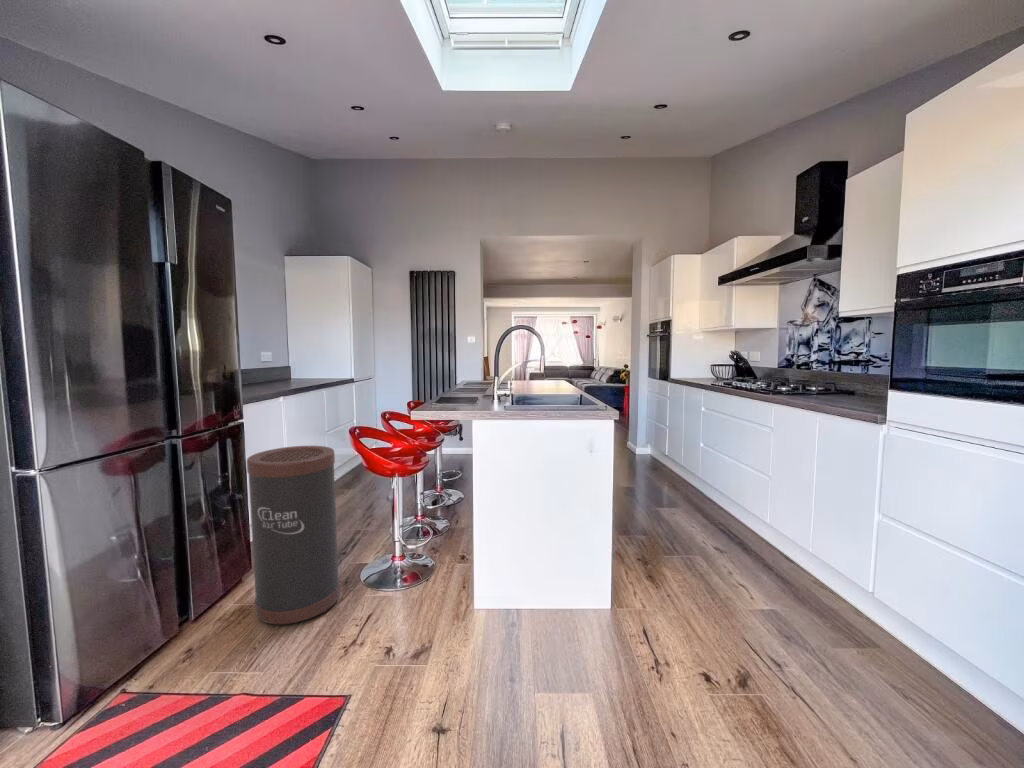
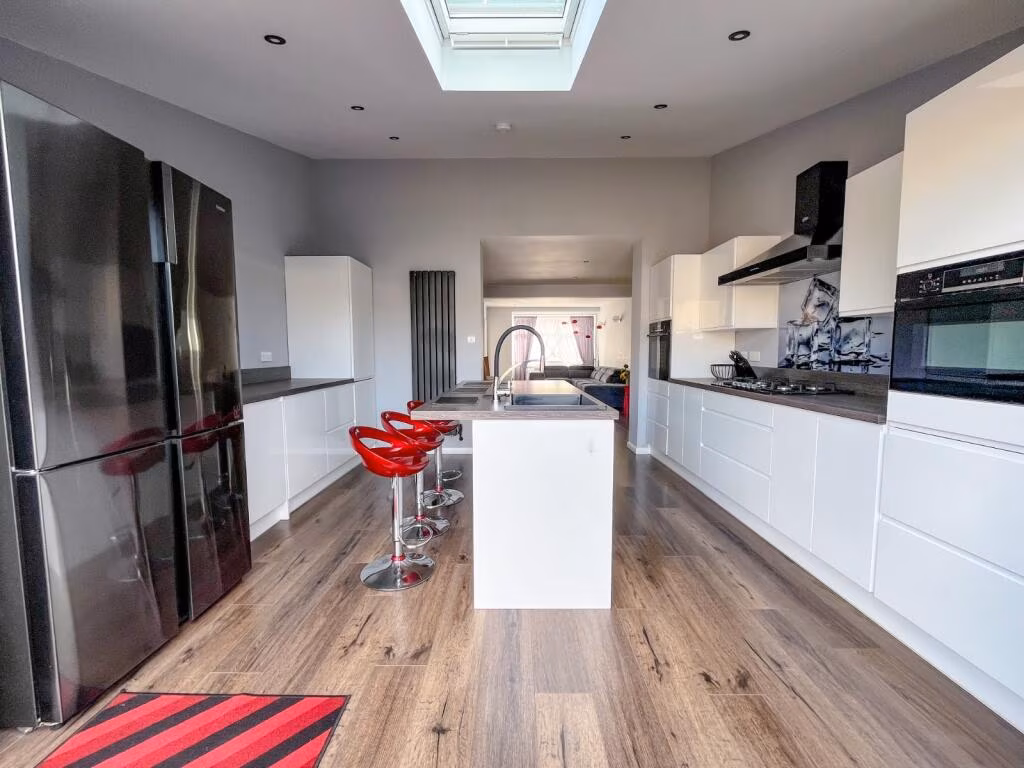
- trash can (295, 530)
